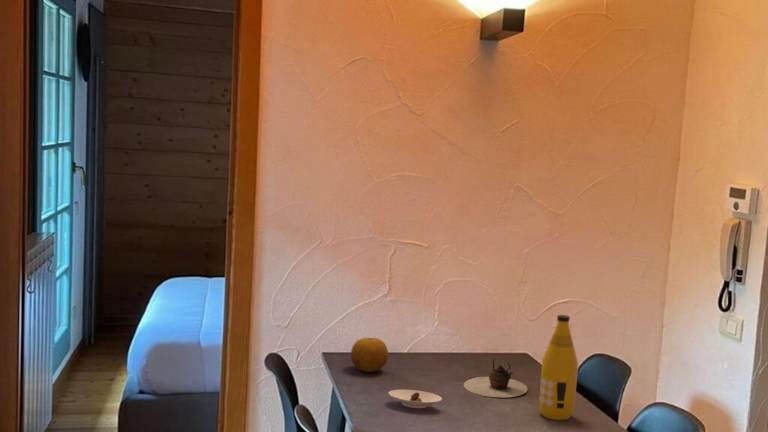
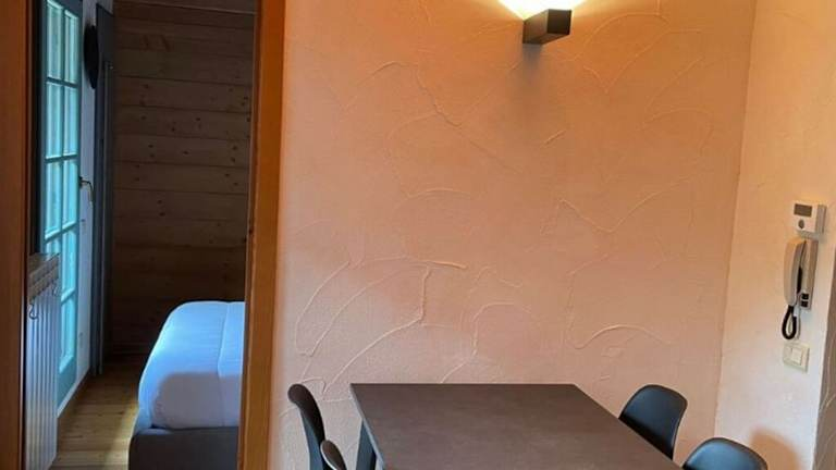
- teapot (496, 372)
- bottle (559, 366)
- fruit (369, 354)
- saucer (414, 399)
